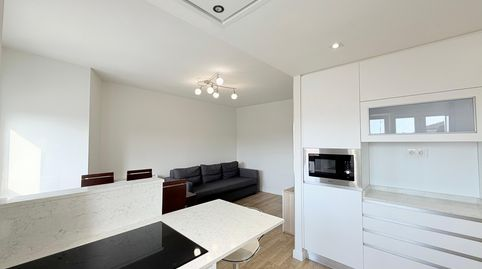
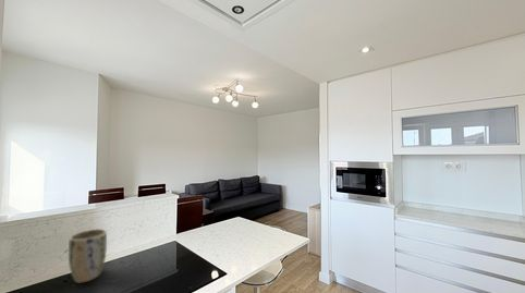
+ plant pot (87, 255)
